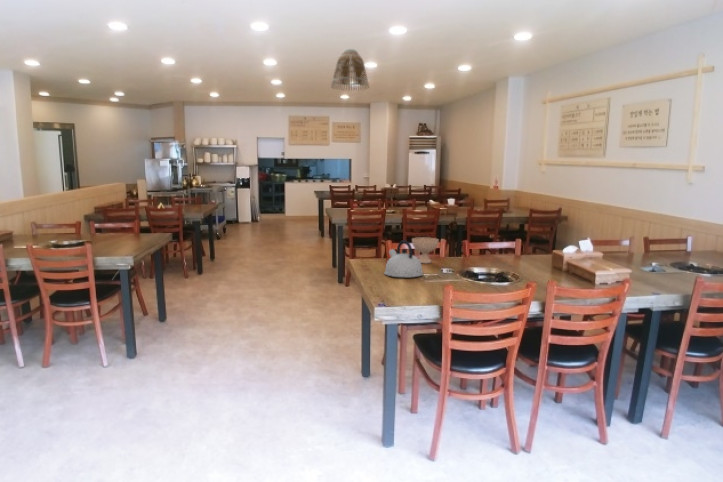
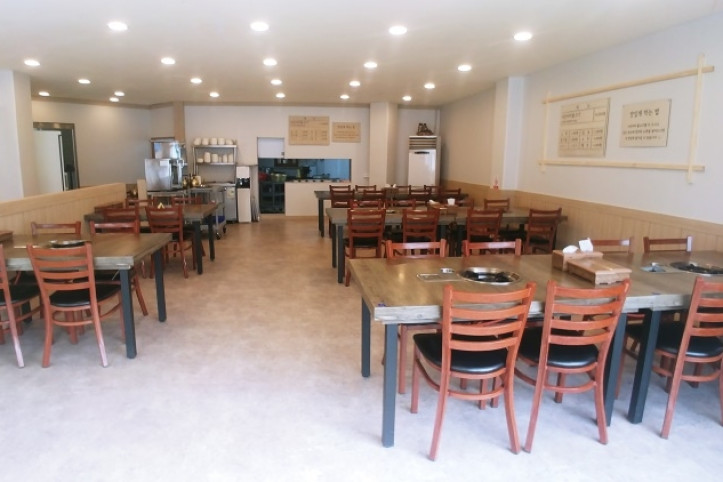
- lamp shade (349, 69)
- bowl (424, 250)
- kettle (402, 256)
